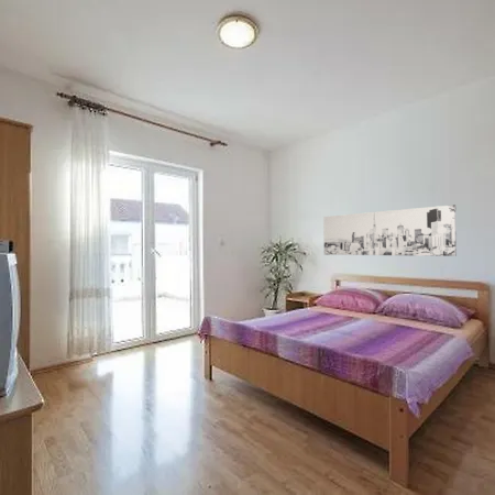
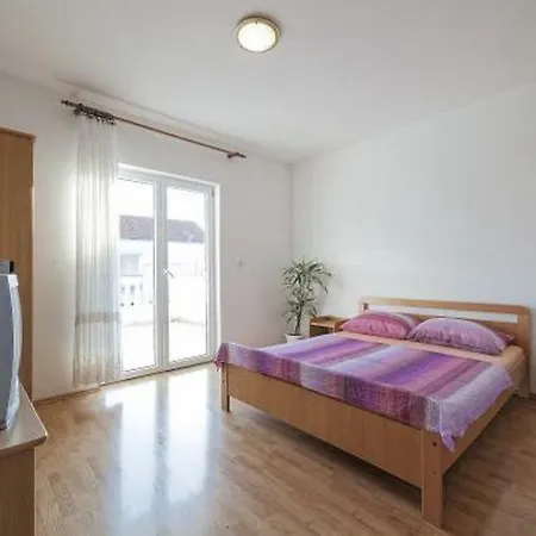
- wall art (380, 233)
